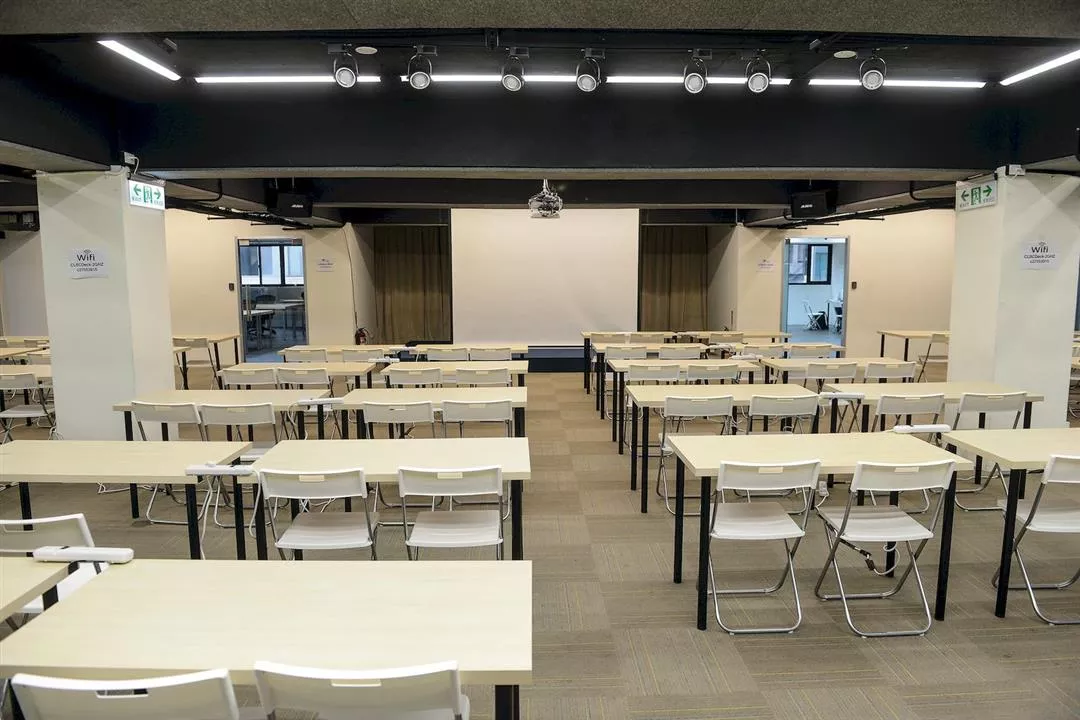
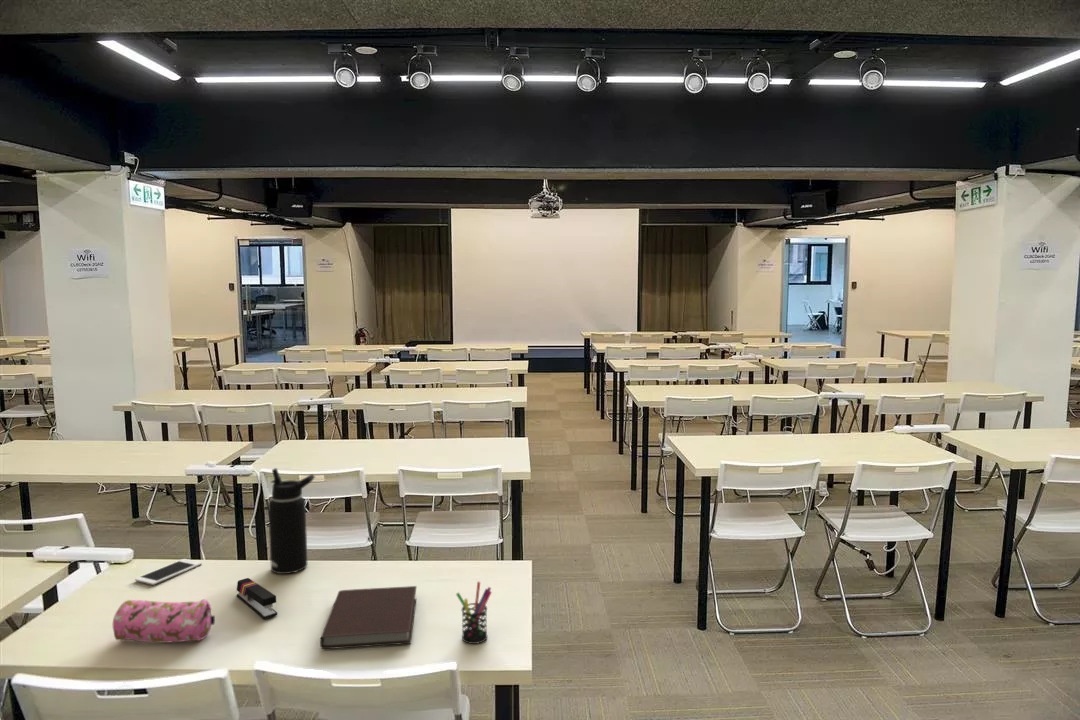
+ pen holder (473, 610)
+ cell phone (169, 571)
+ stapler (256, 595)
+ water bottle (292, 518)
+ pencil case (163, 620)
+ notebook (372, 615)
